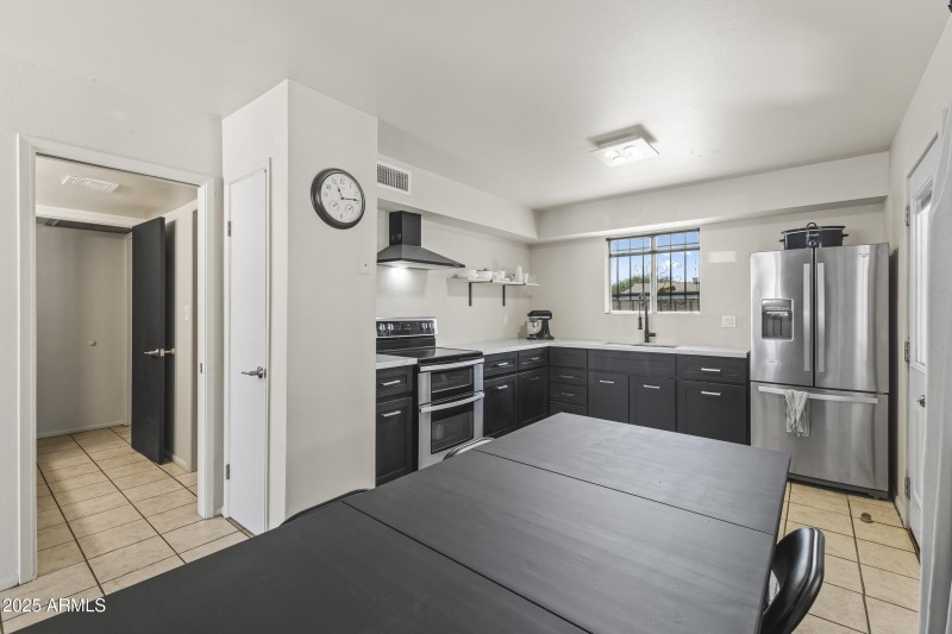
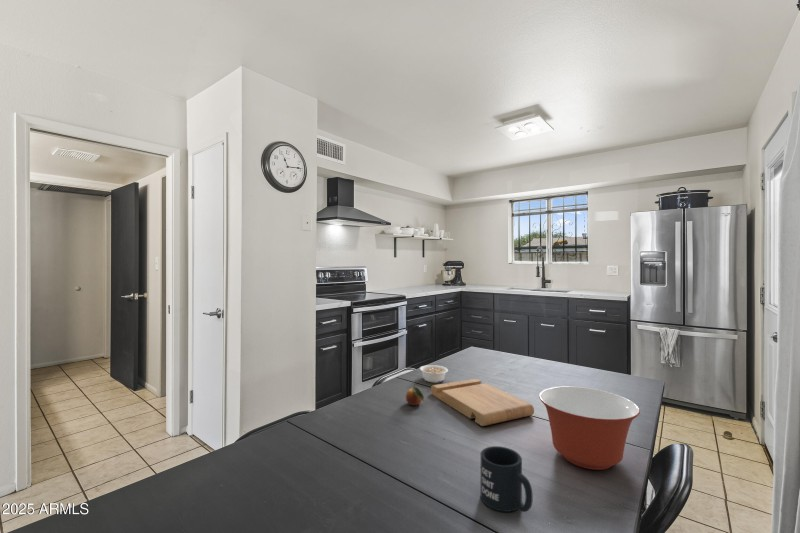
+ cutting board (478, 399)
+ fruit (416, 394)
+ mug (507, 482)
+ mixing bowl (586, 429)
+ legume (434, 373)
